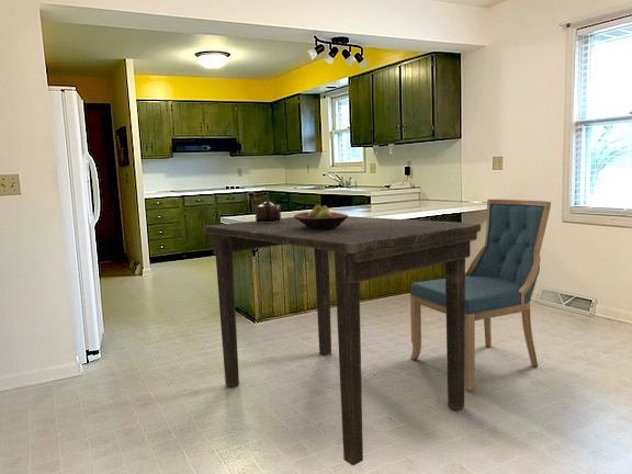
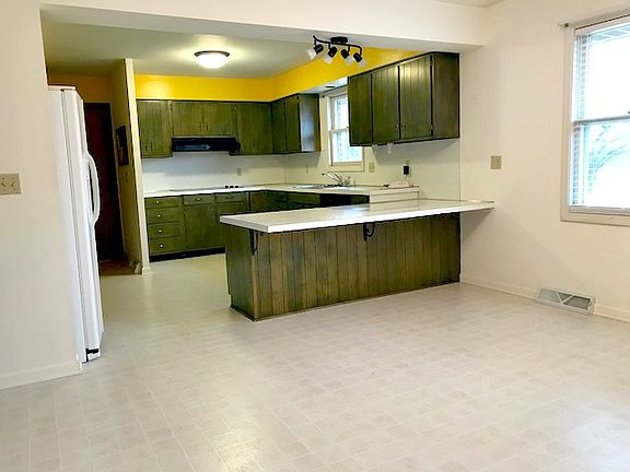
- chair (481, 284)
- fruit bowl (319, 215)
- dining table (329, 312)
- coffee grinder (263, 205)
